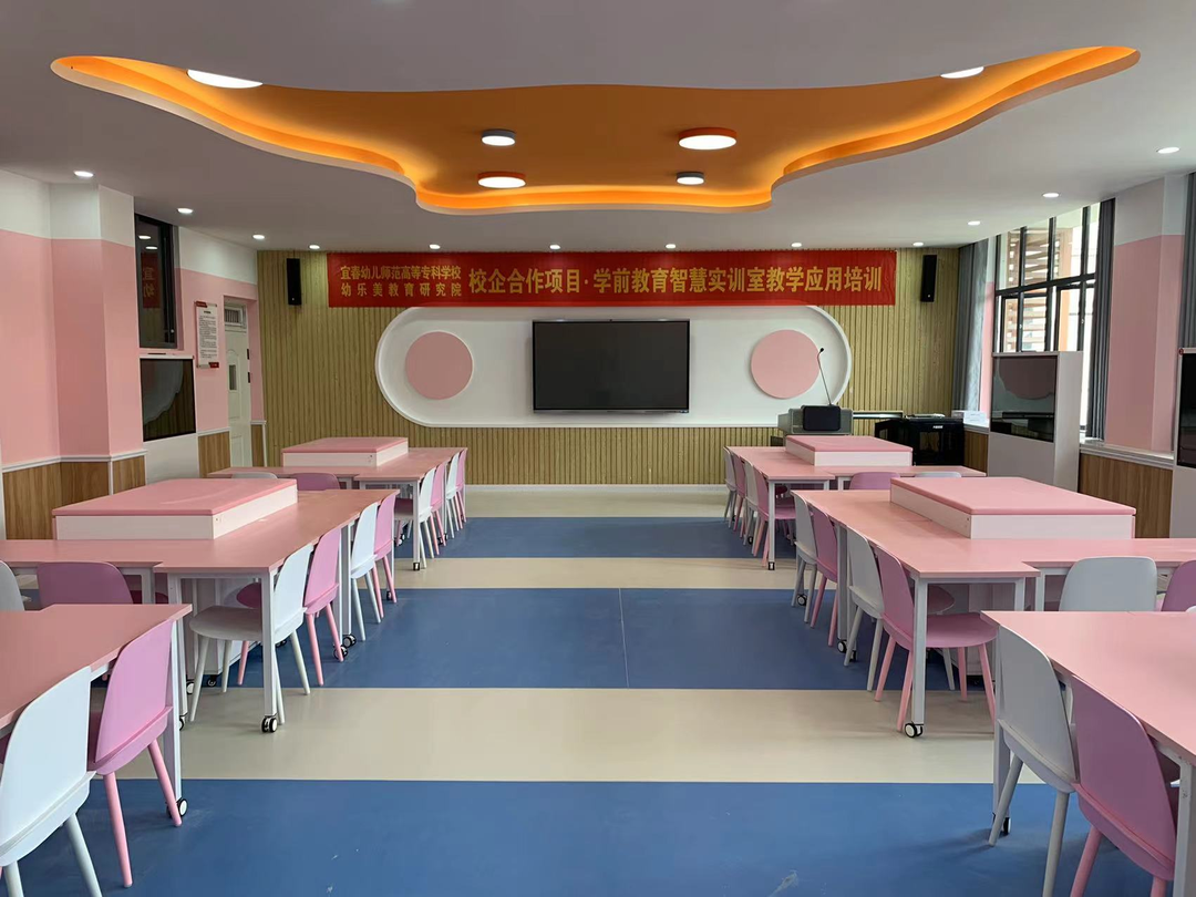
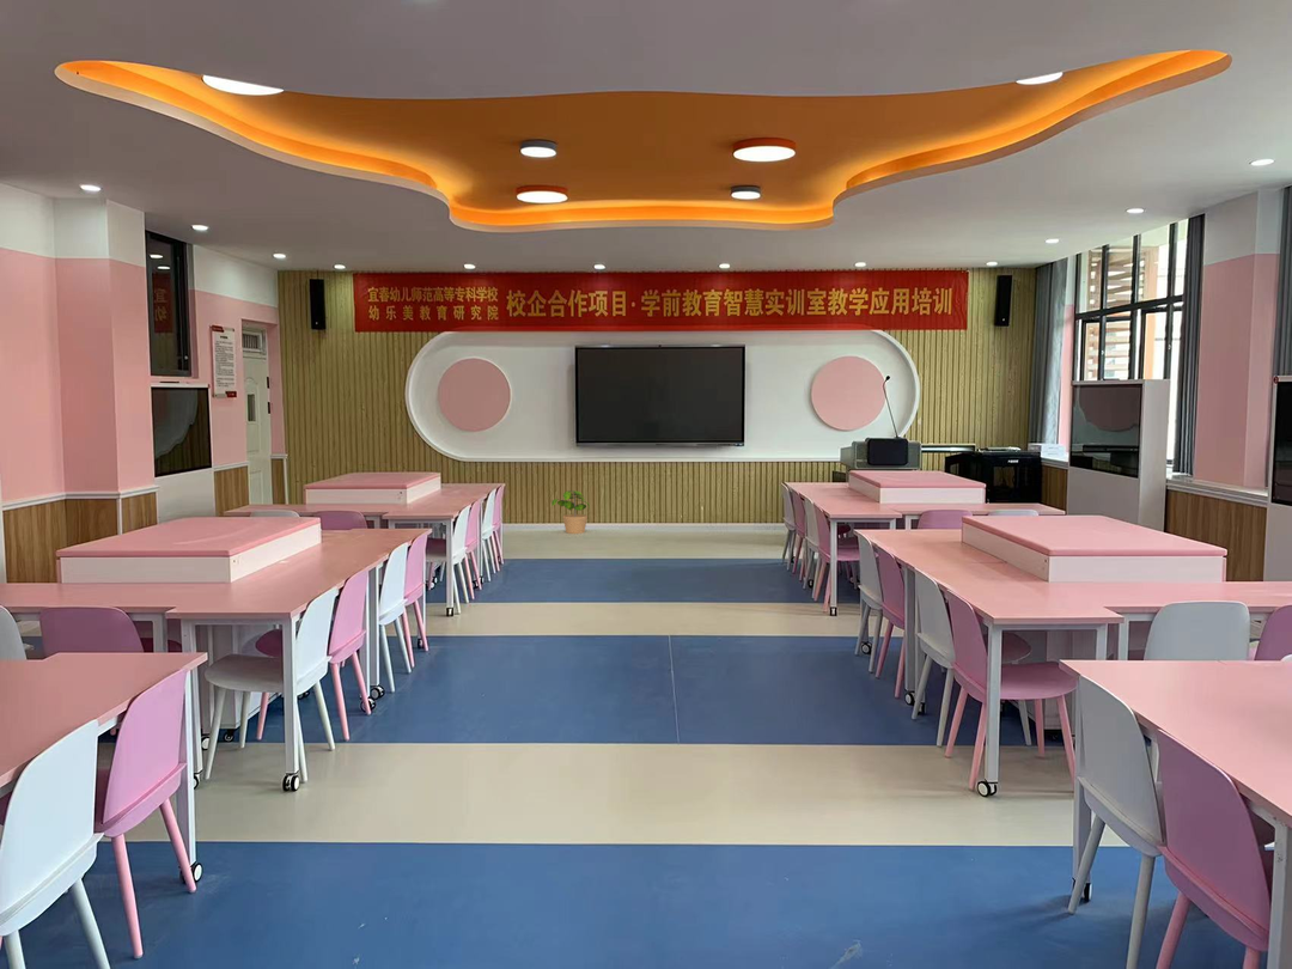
+ potted plant (569, 508)
